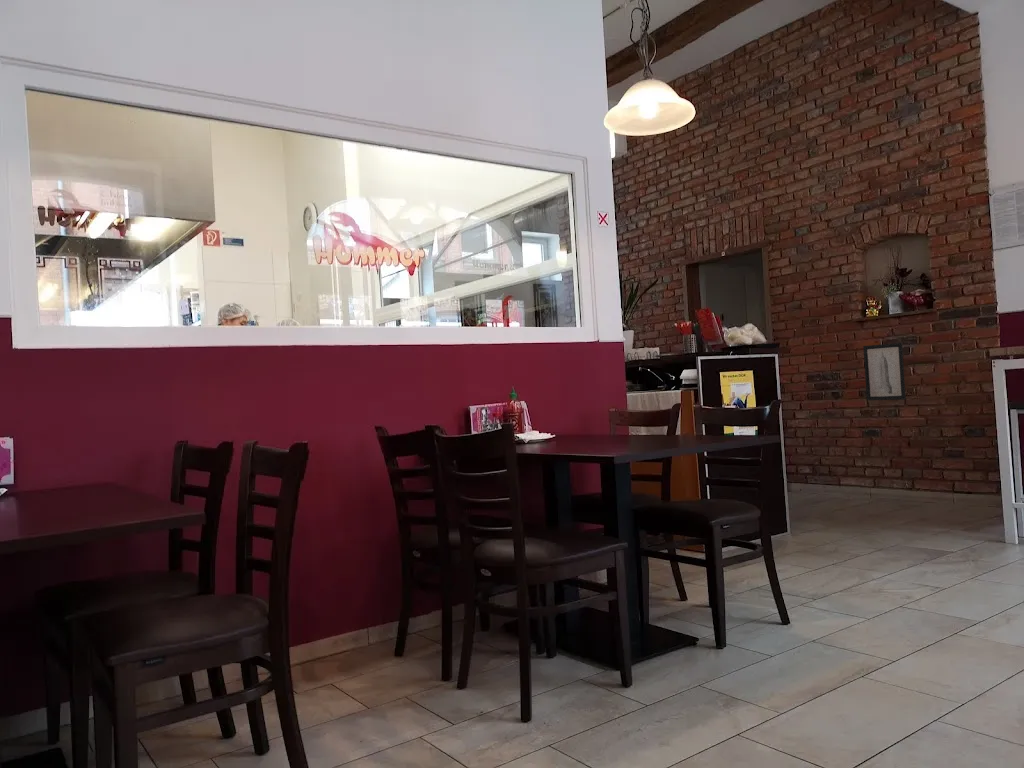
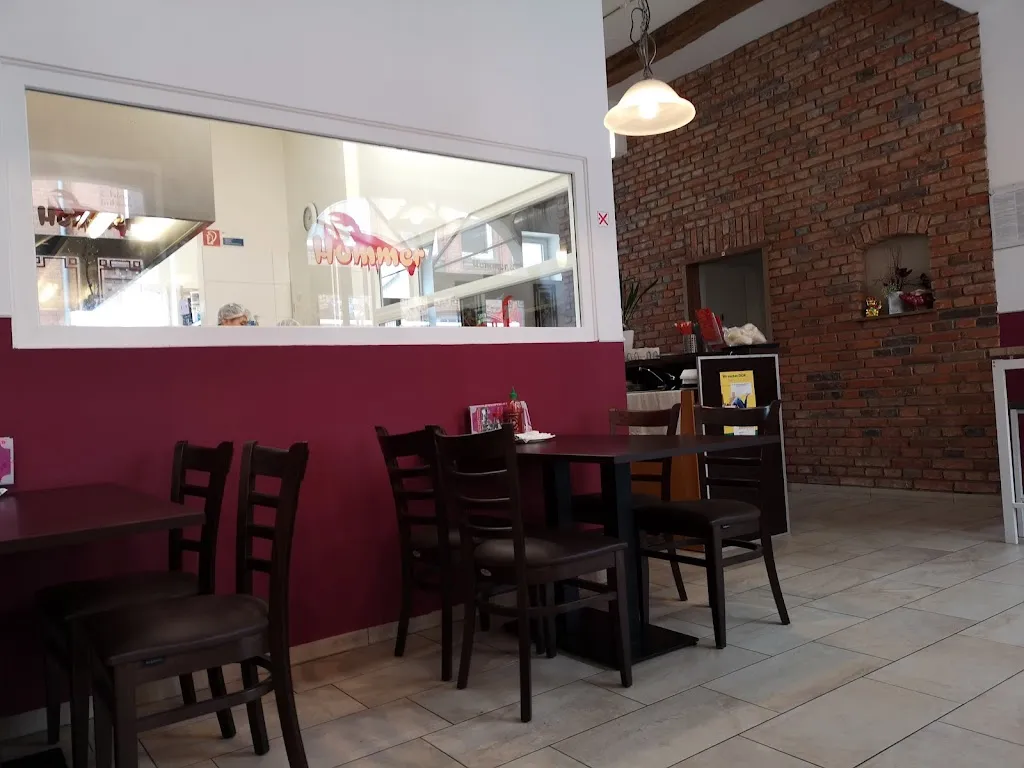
- wall art (884, 372)
